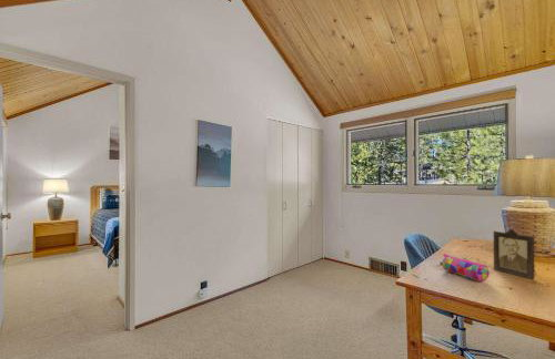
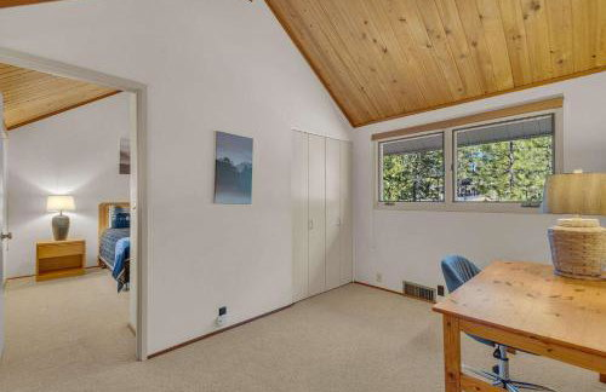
- photo frame (516, 250)
- pencil case (463, 267)
